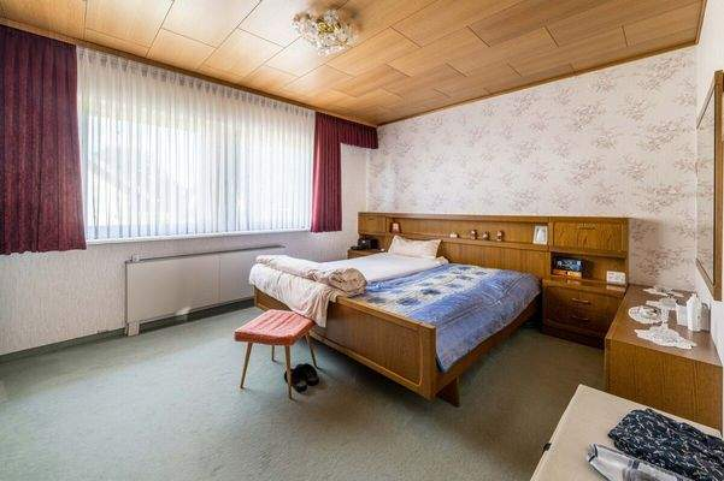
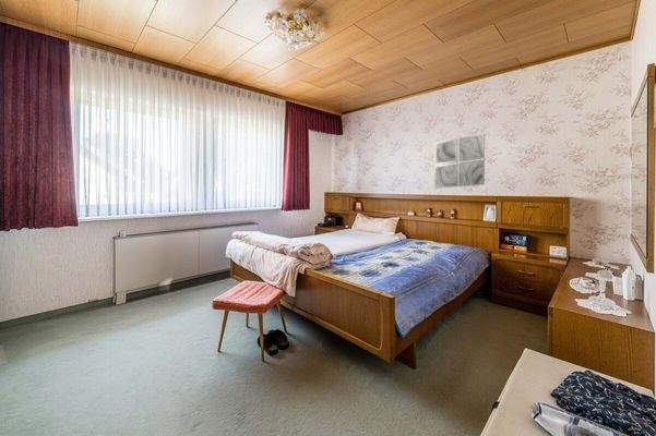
+ wall art (457, 161)
